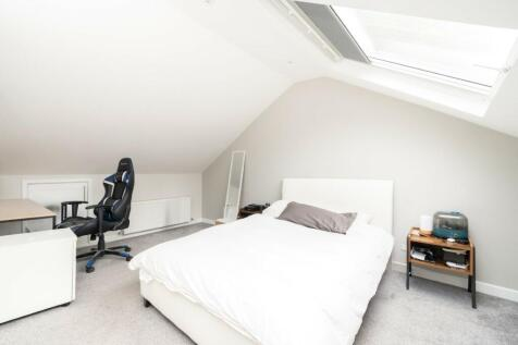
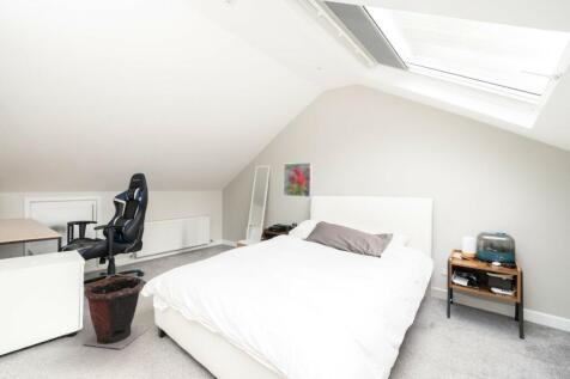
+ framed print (297, 179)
+ waste bin (114, 308)
